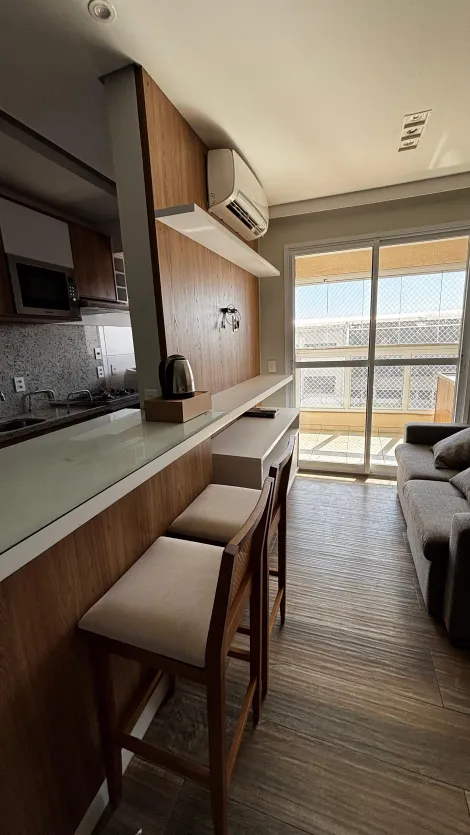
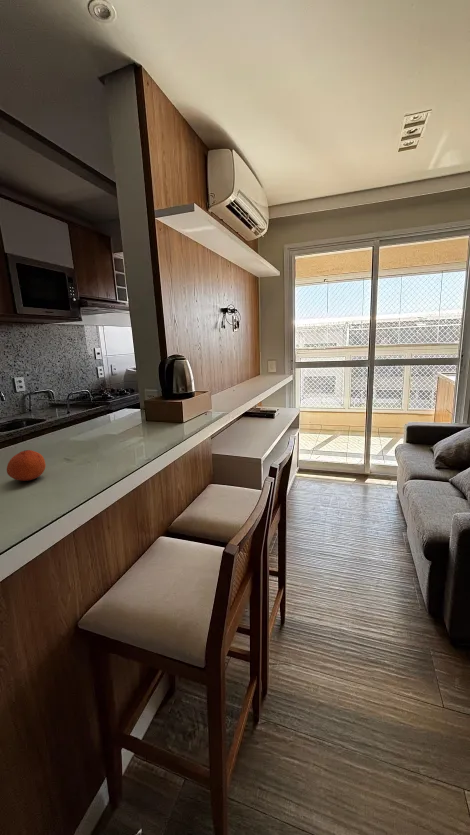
+ fruit (25, 465)
